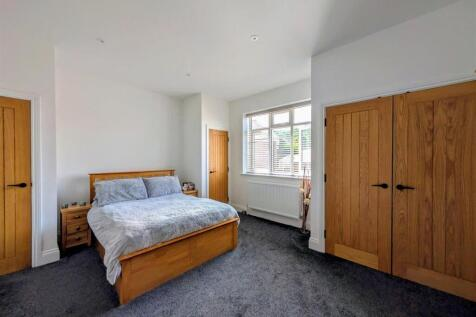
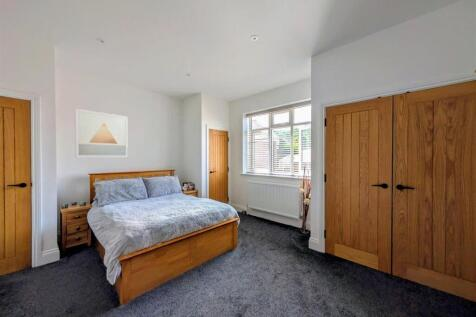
+ wall art (103, 135)
